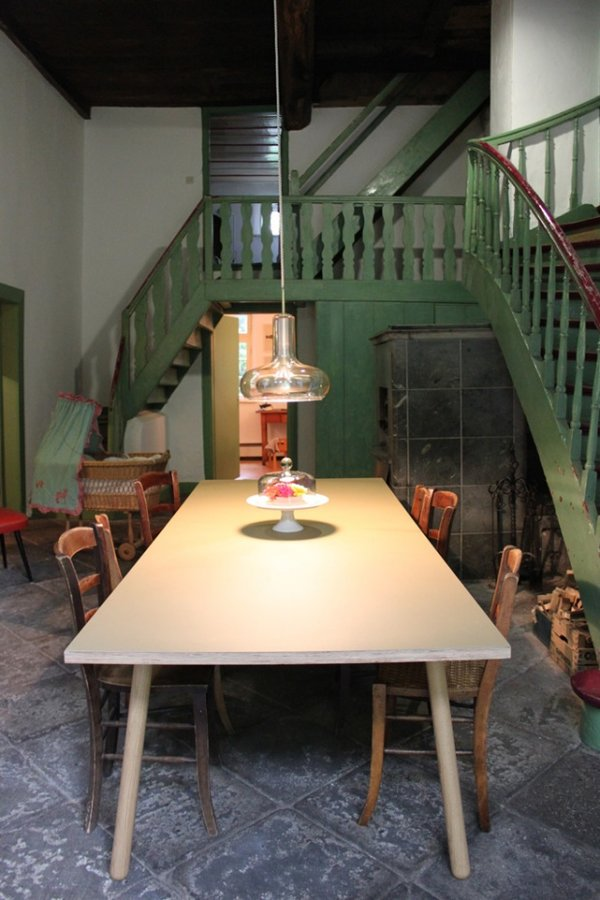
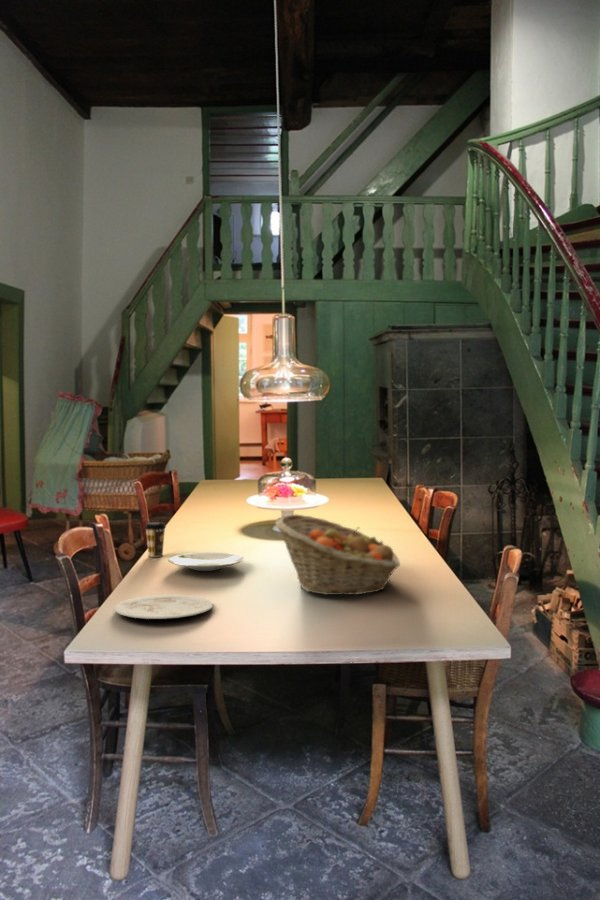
+ plate (206, 563)
+ fruit basket (337, 551)
+ coffee cup (155, 539)
+ plate (164, 607)
